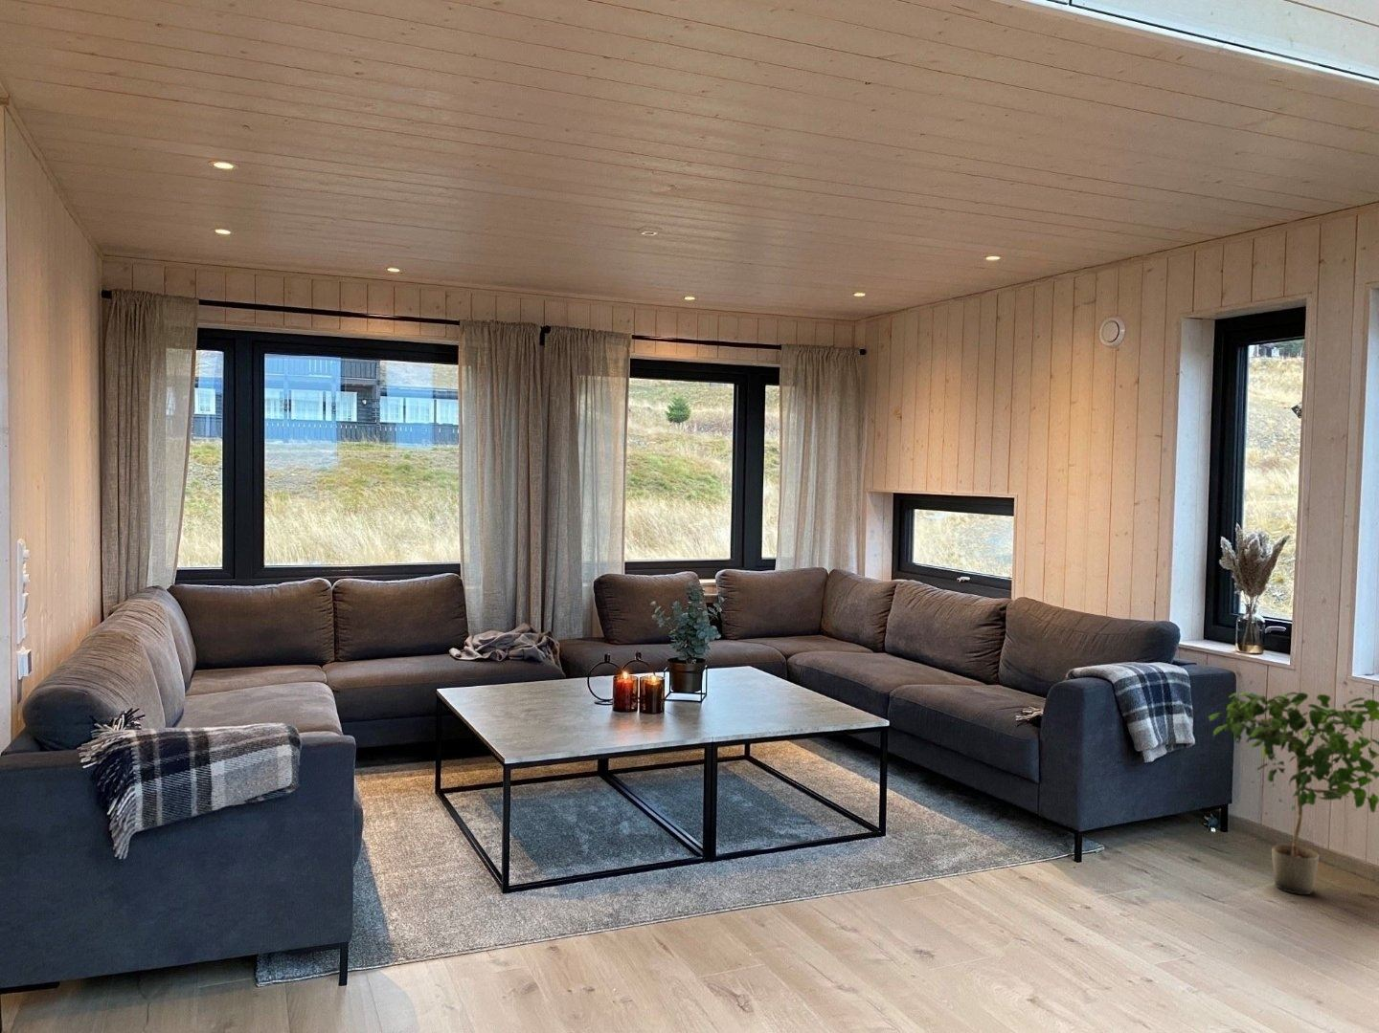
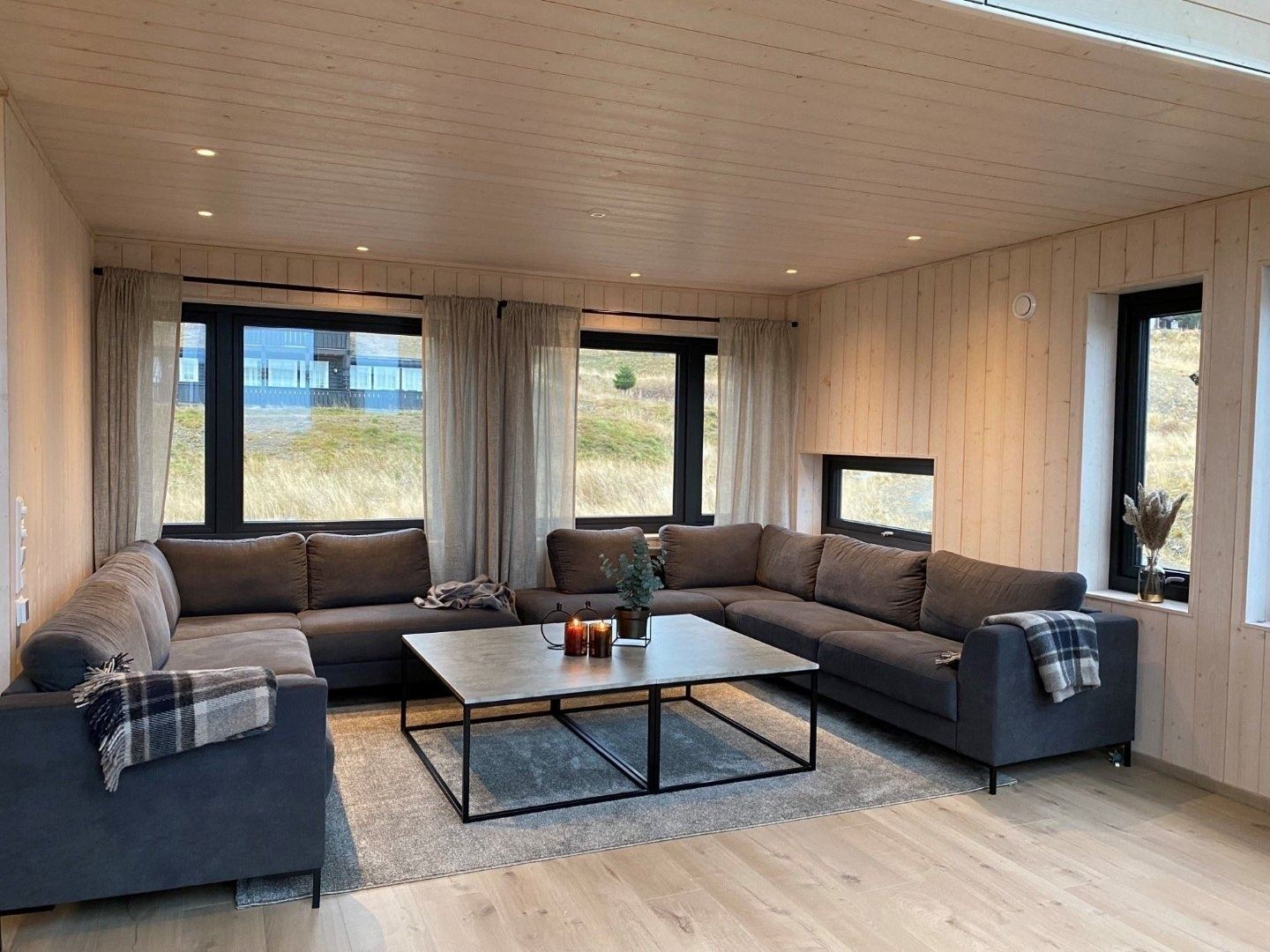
- potted plant (1289, 785)
